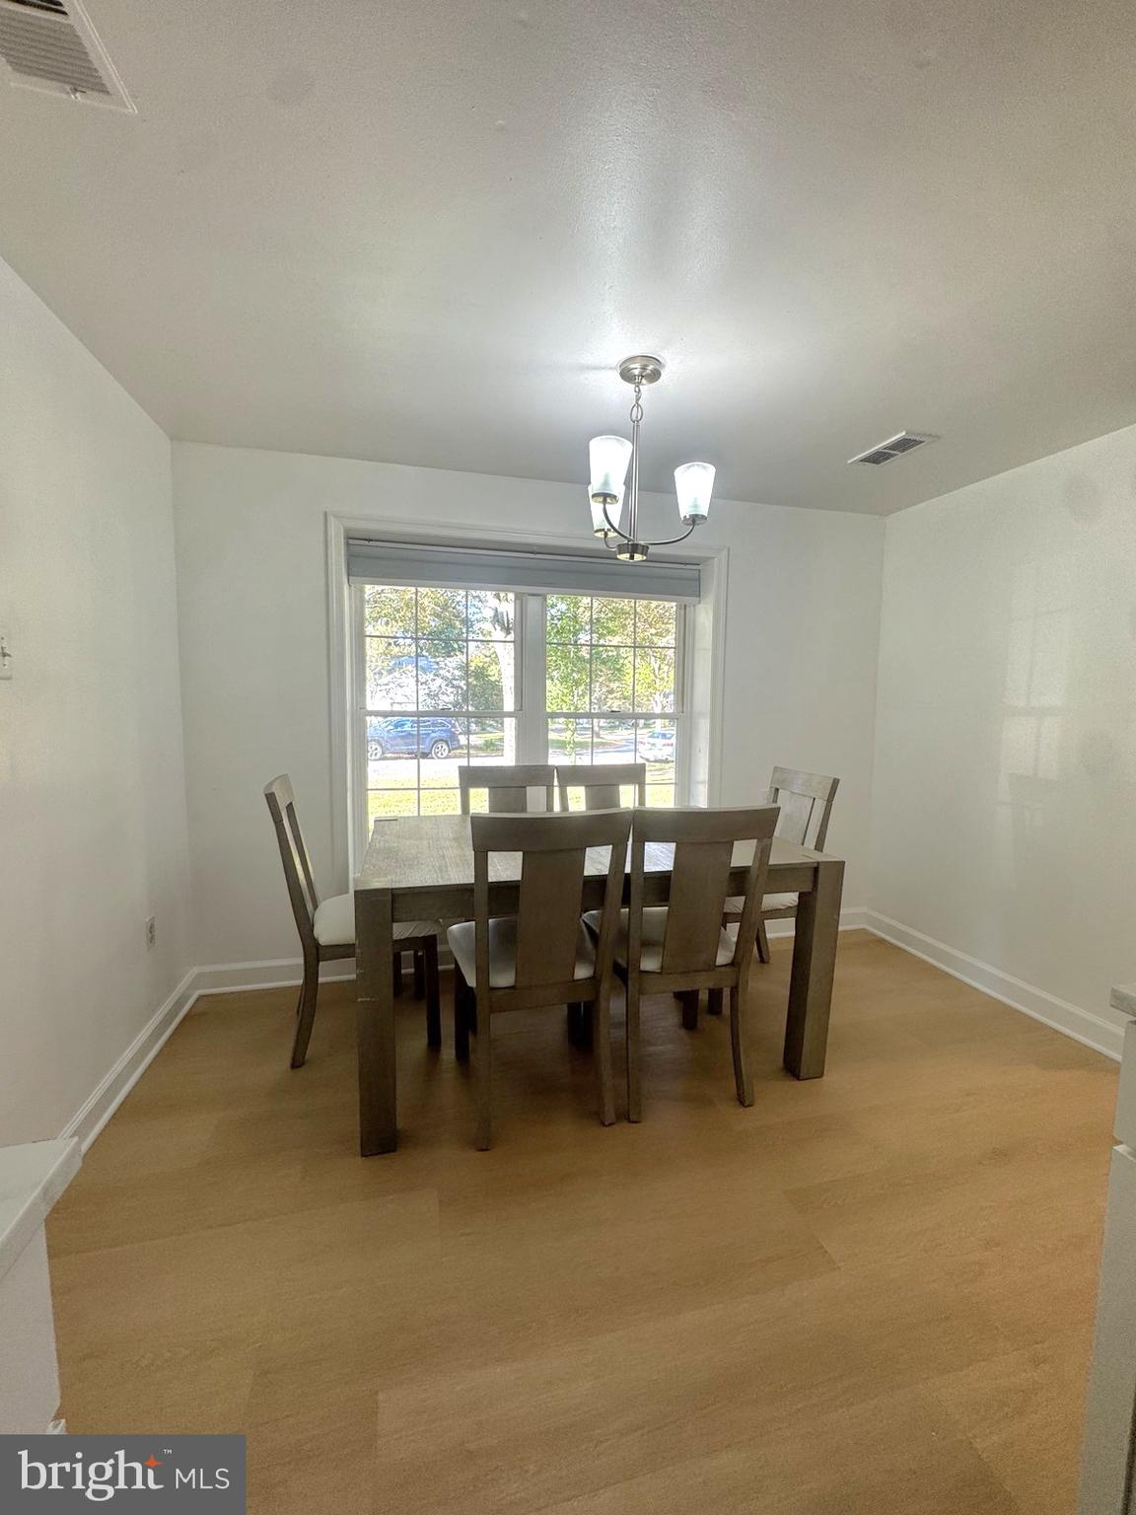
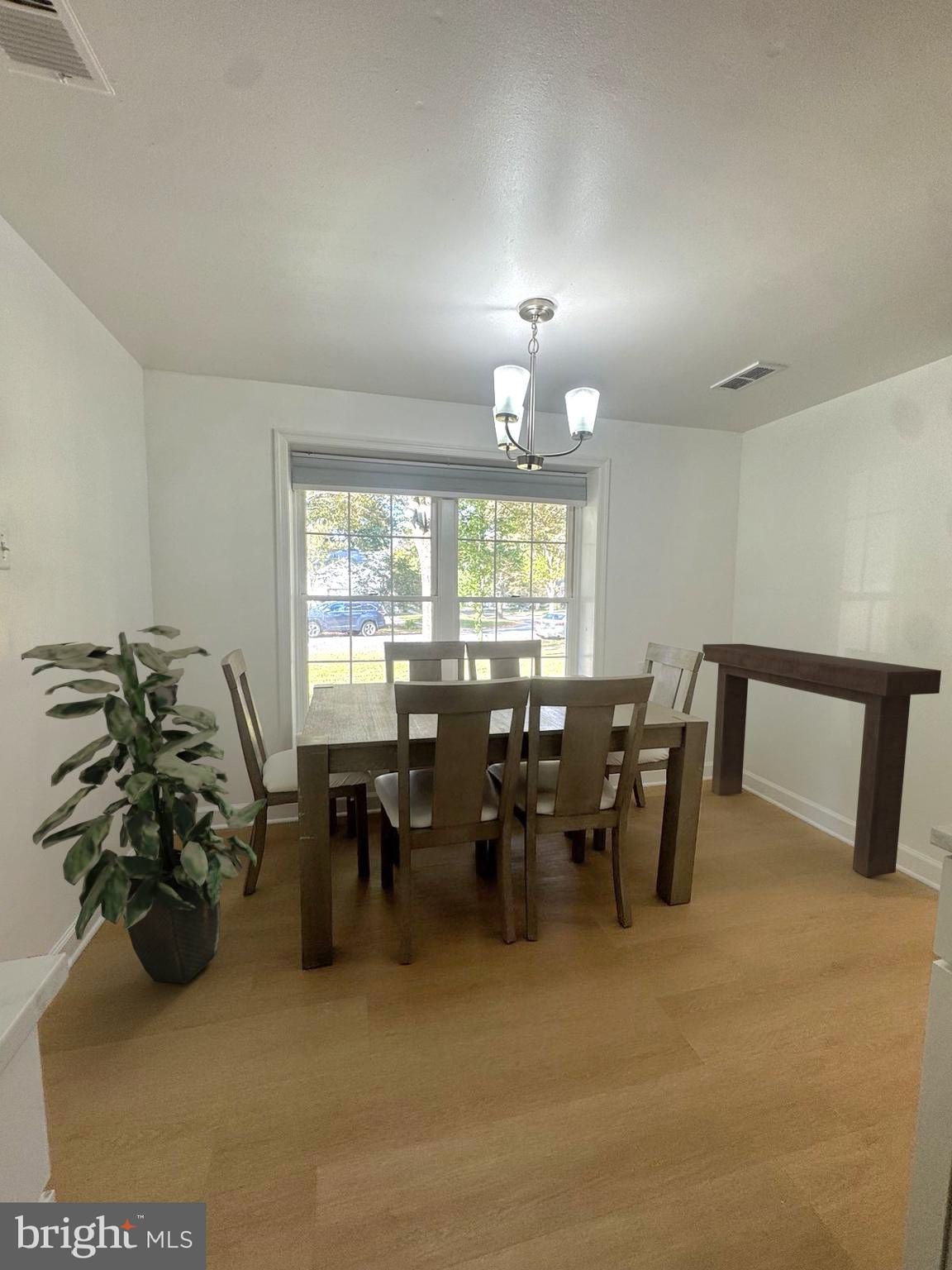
+ indoor plant (153, 804)
+ console table (745, 734)
